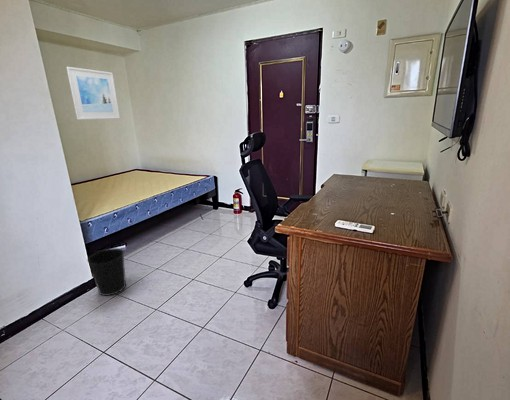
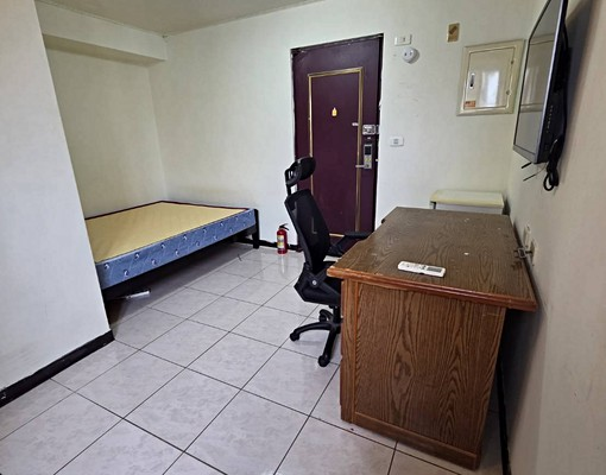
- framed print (95, 95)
- wastebasket (109, 272)
